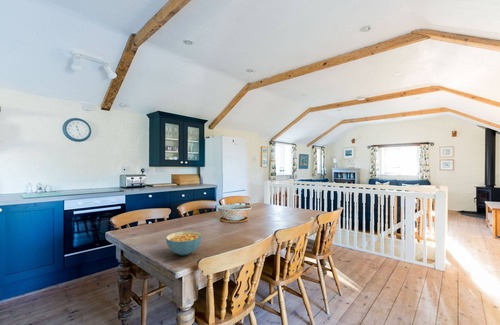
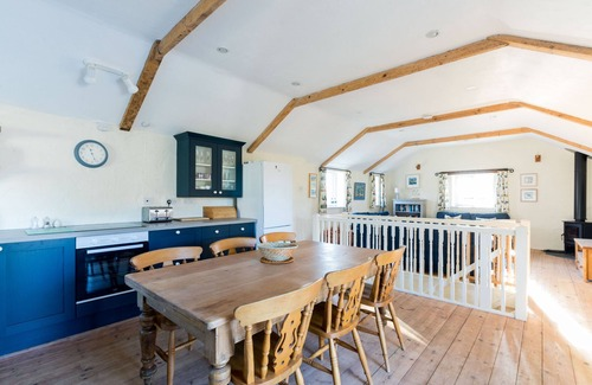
- cereal bowl (184, 244)
